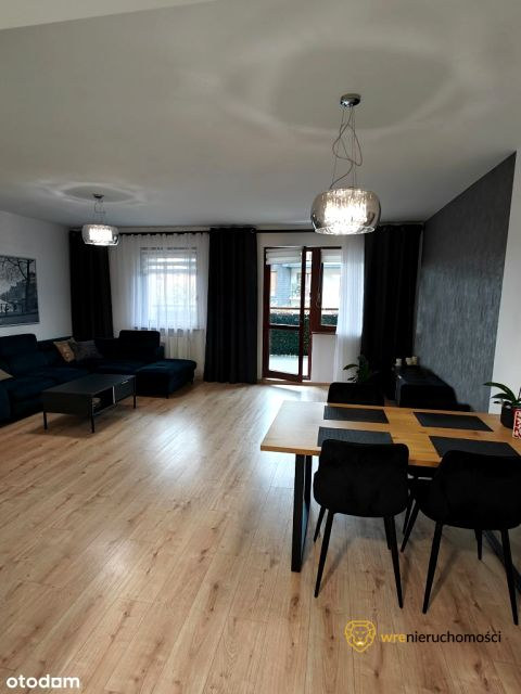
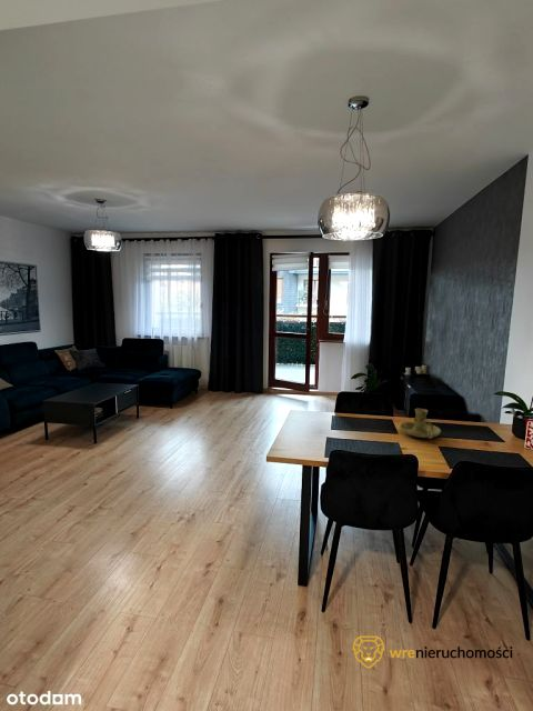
+ candle holder (422, 423)
